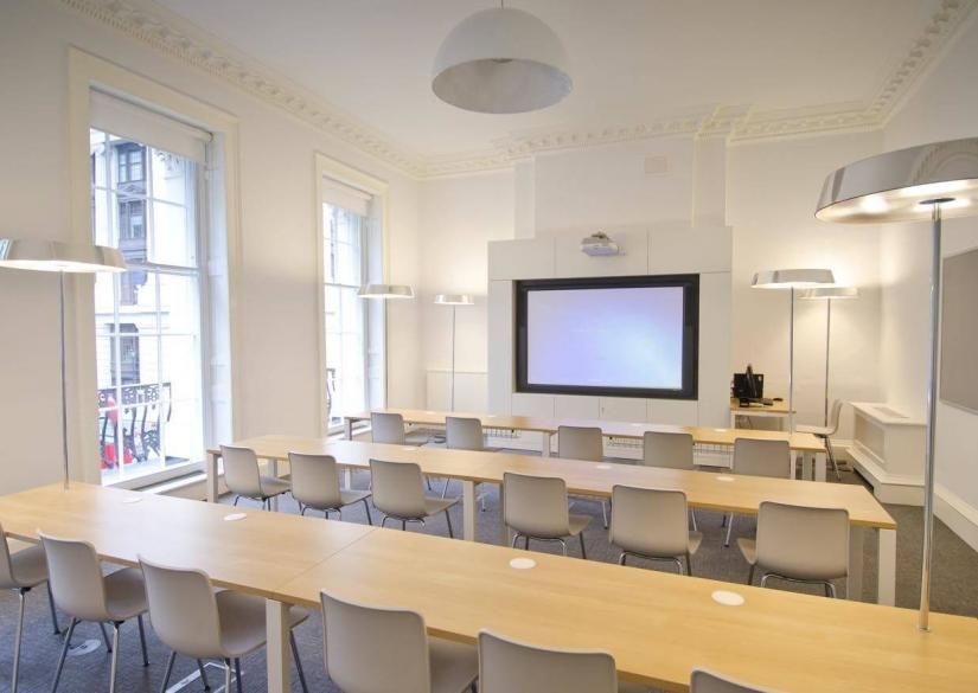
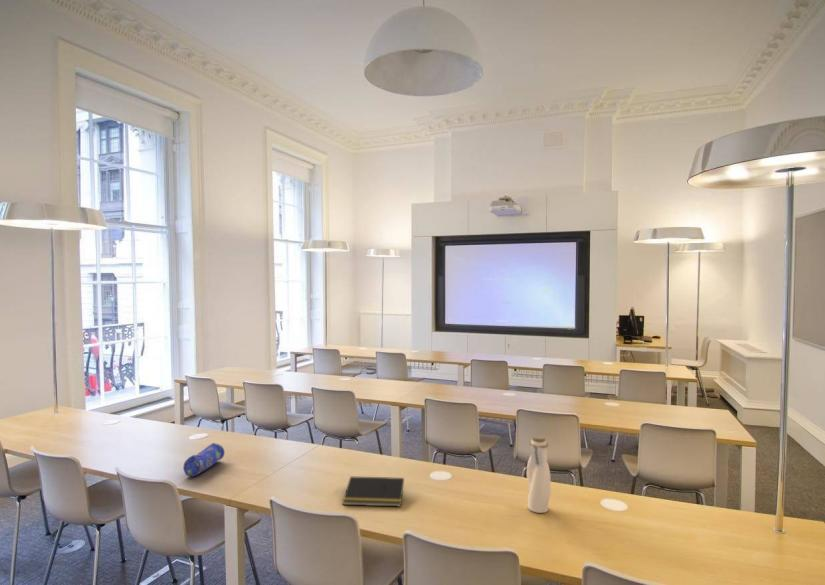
+ pencil case (204, 458)
+ notepad (374, 490)
+ water bottle (538, 473)
